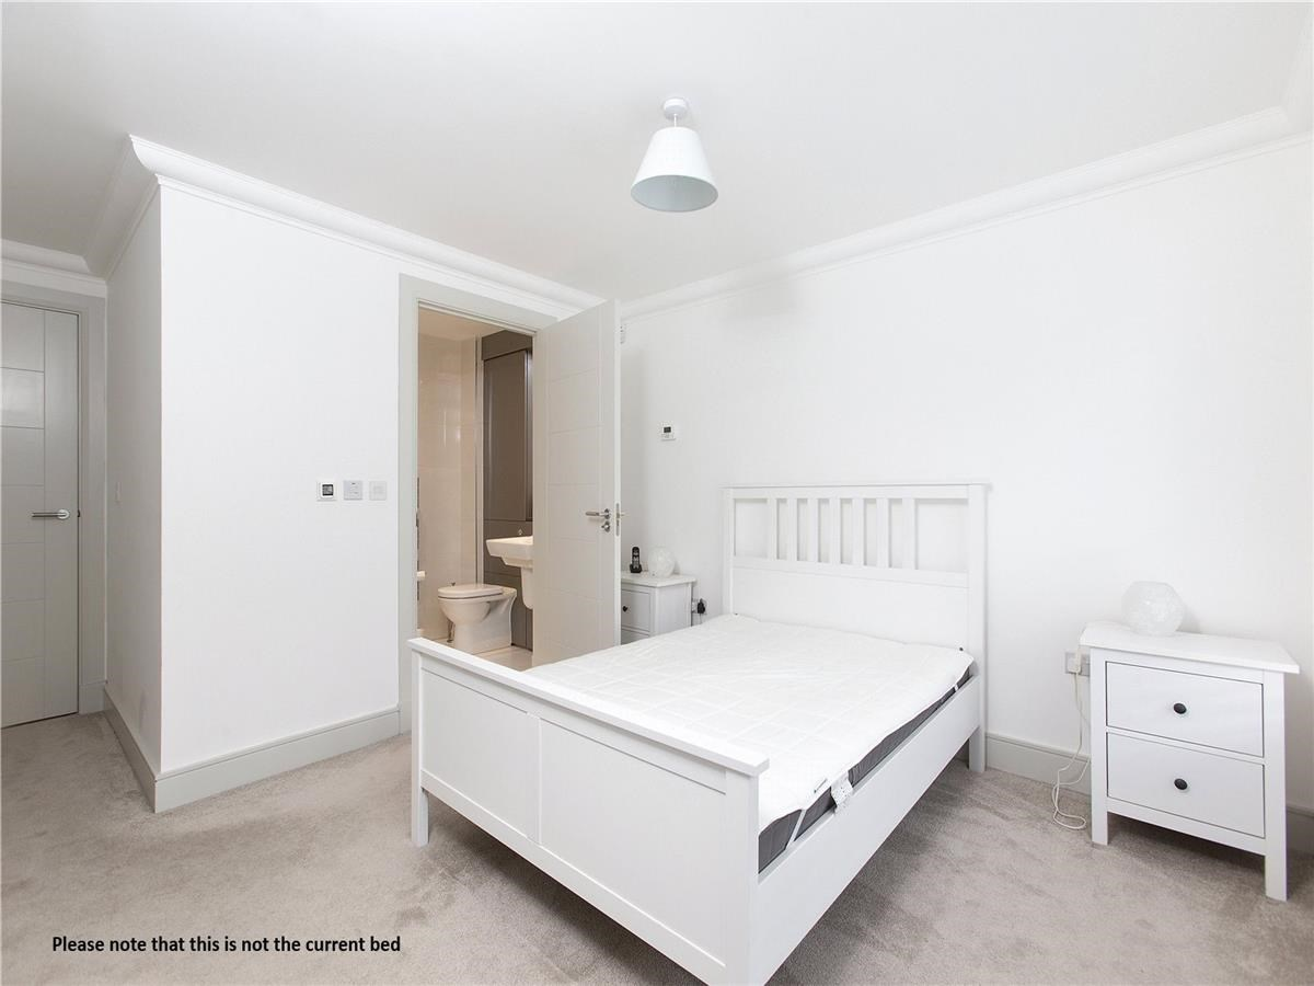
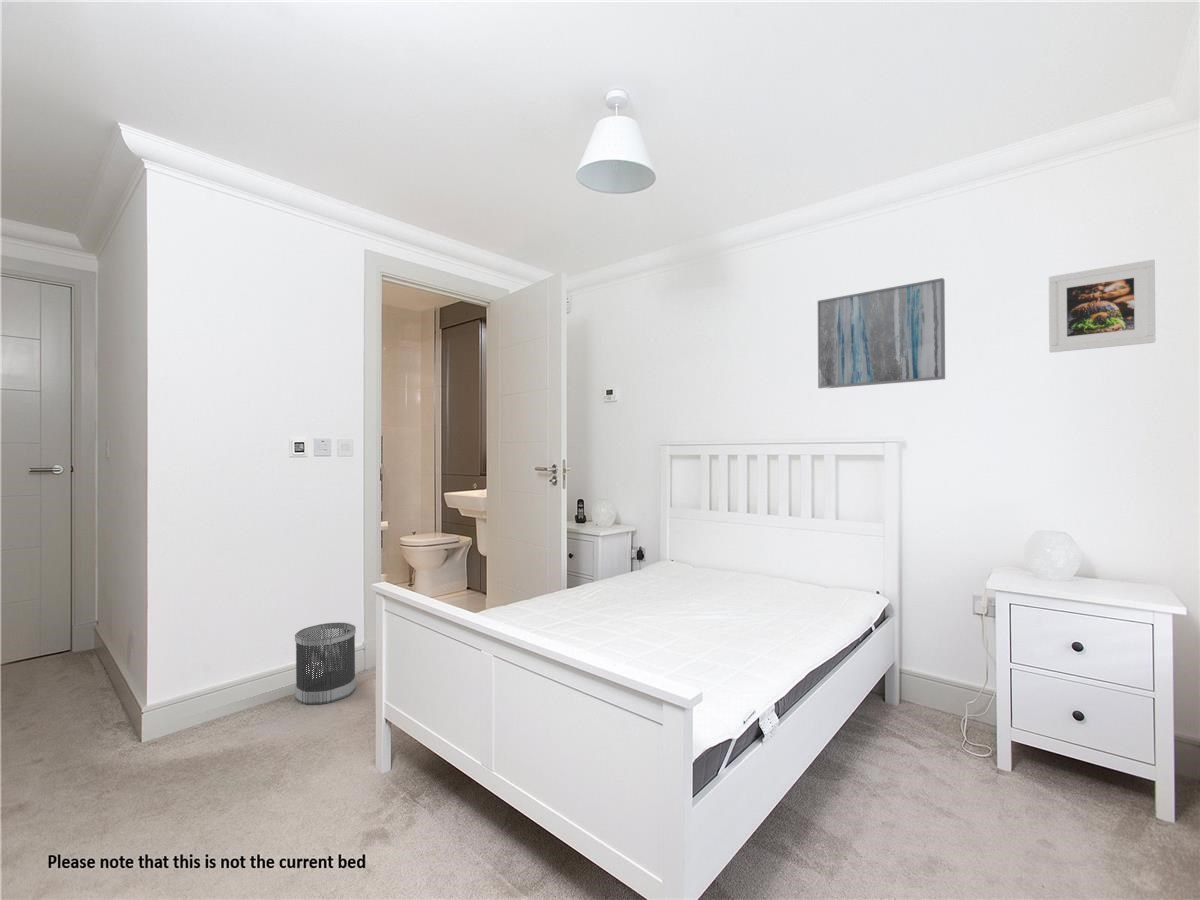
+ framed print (1099, 308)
+ wall art (877, 337)
+ wastebasket (326, 661)
